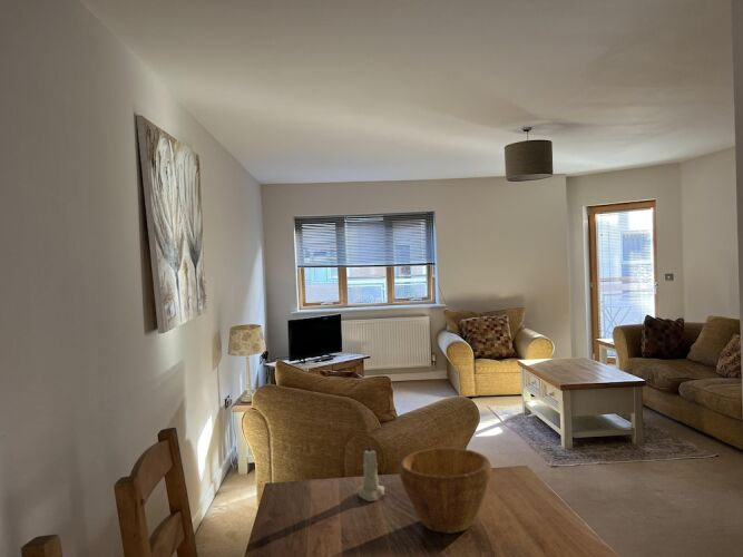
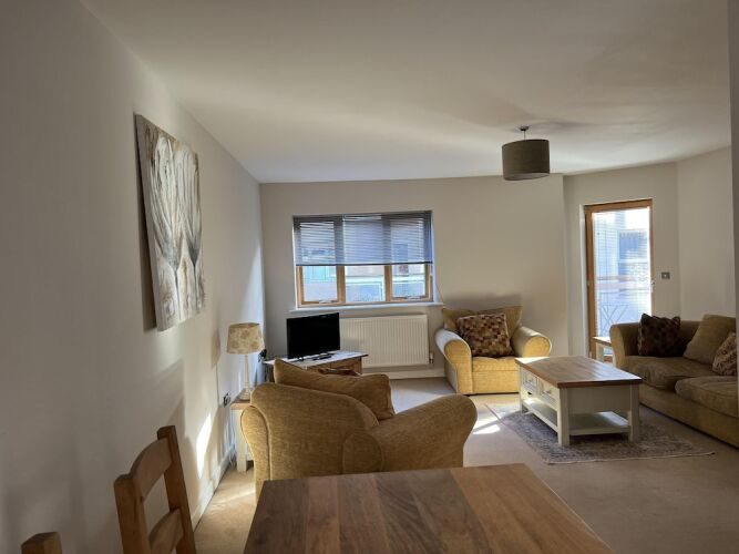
- bowl (446, 491)
- candle (370, 467)
